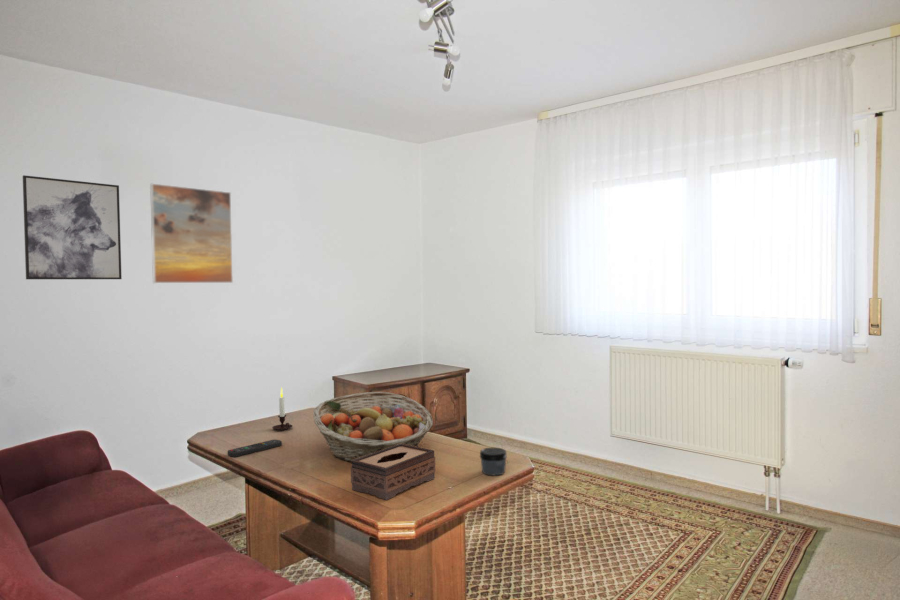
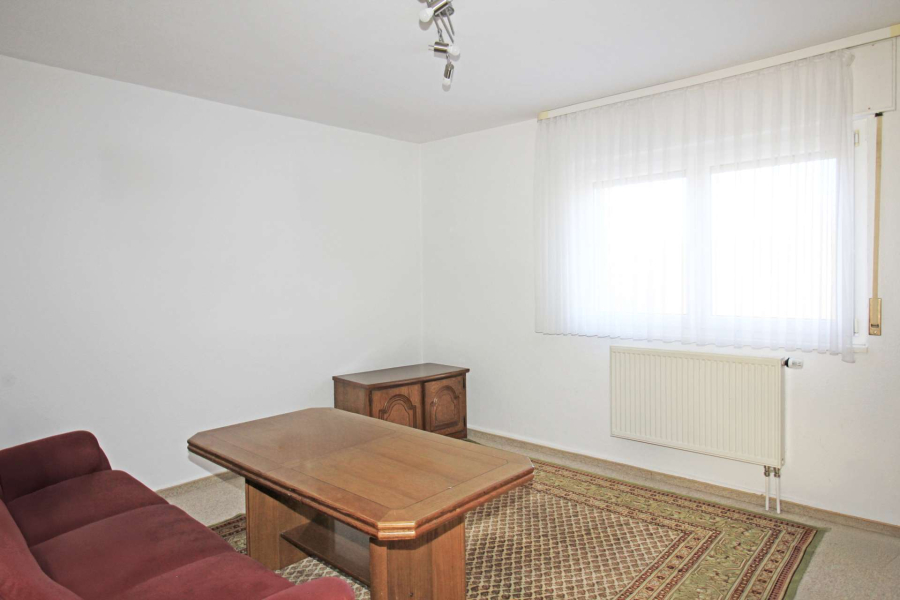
- candle (283, 408)
- wall art (74, 230)
- tissue box (394, 469)
- fruit basket (374, 425)
- remote control (255, 447)
- jar (493, 461)
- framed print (193, 235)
